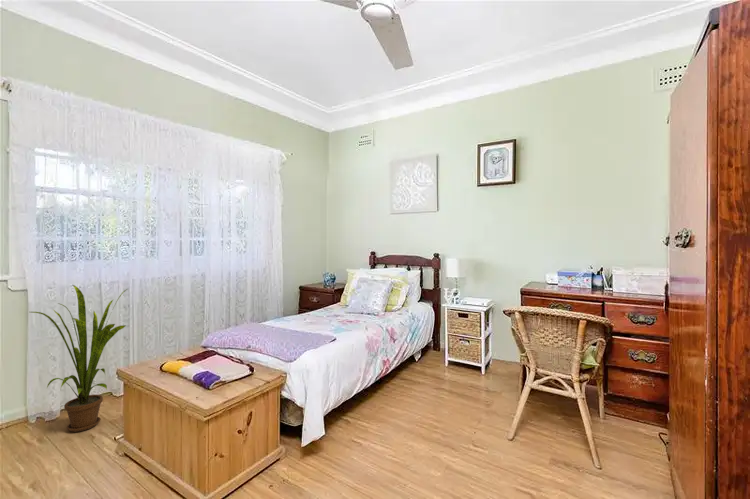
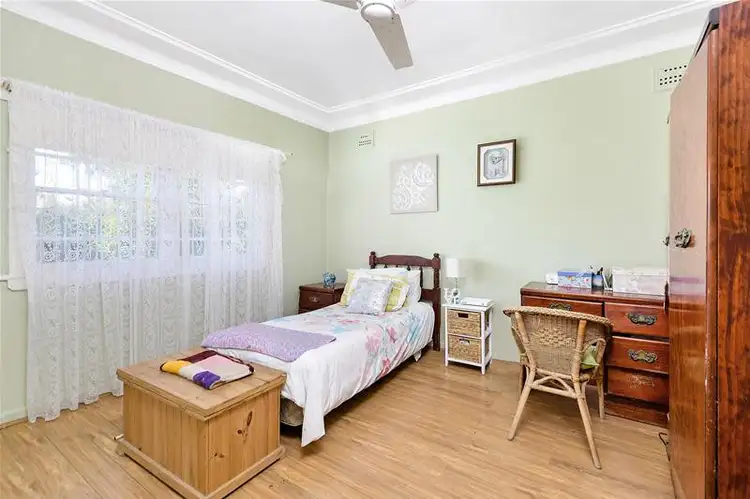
- house plant (78, 356)
